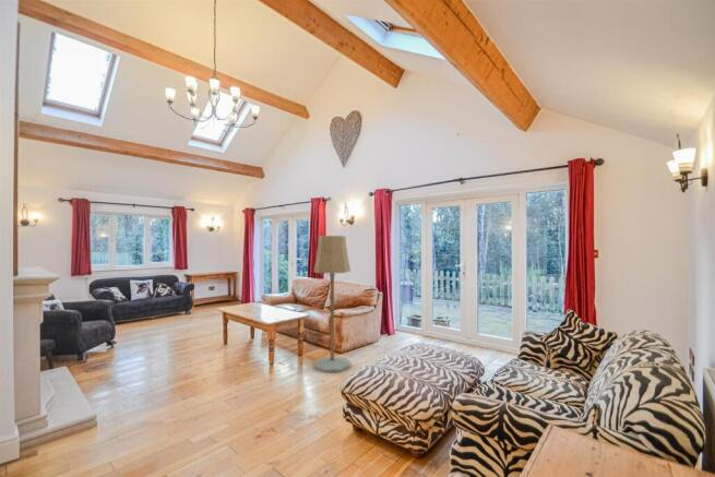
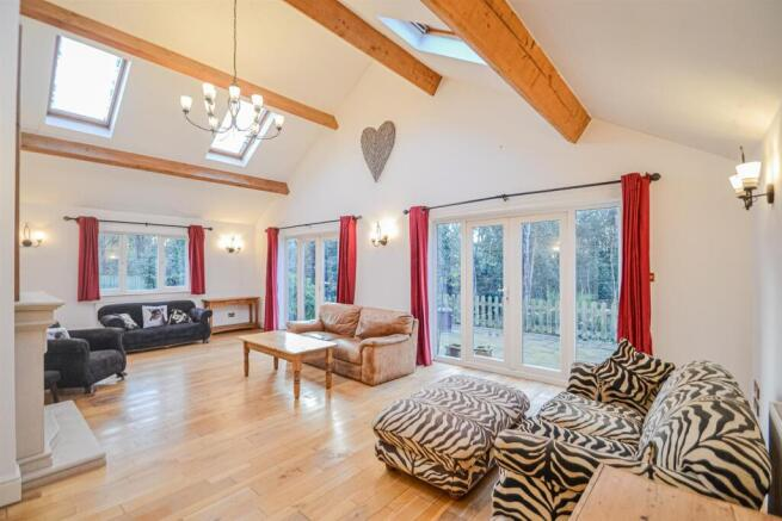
- floor lamp (332, 300)
